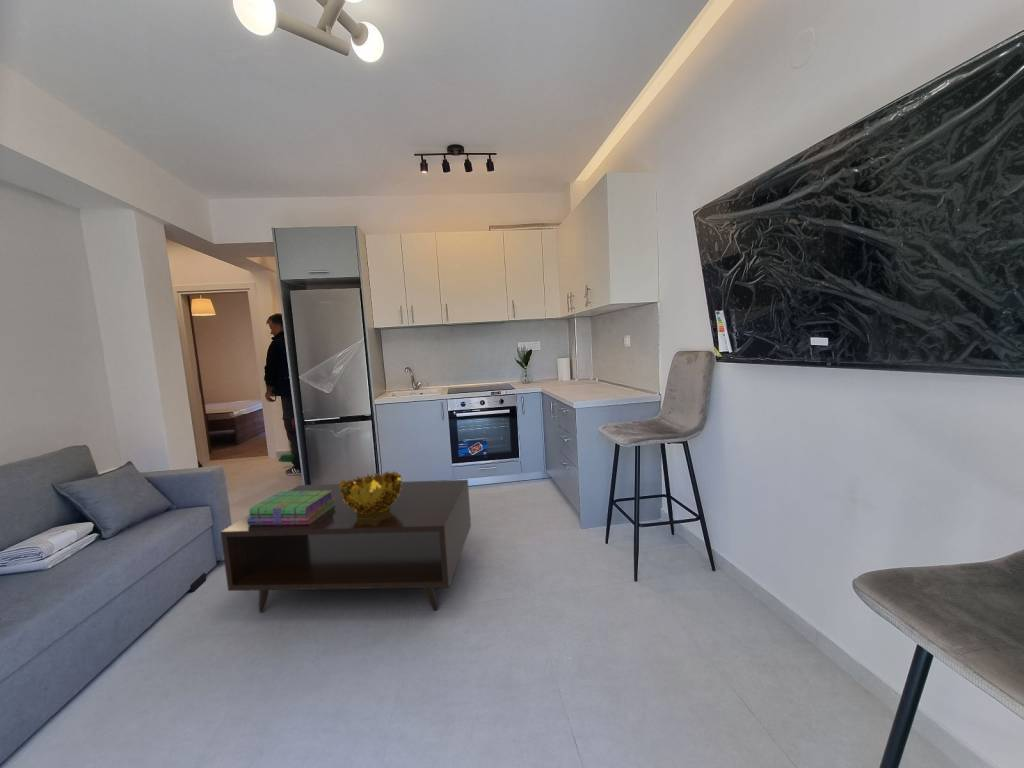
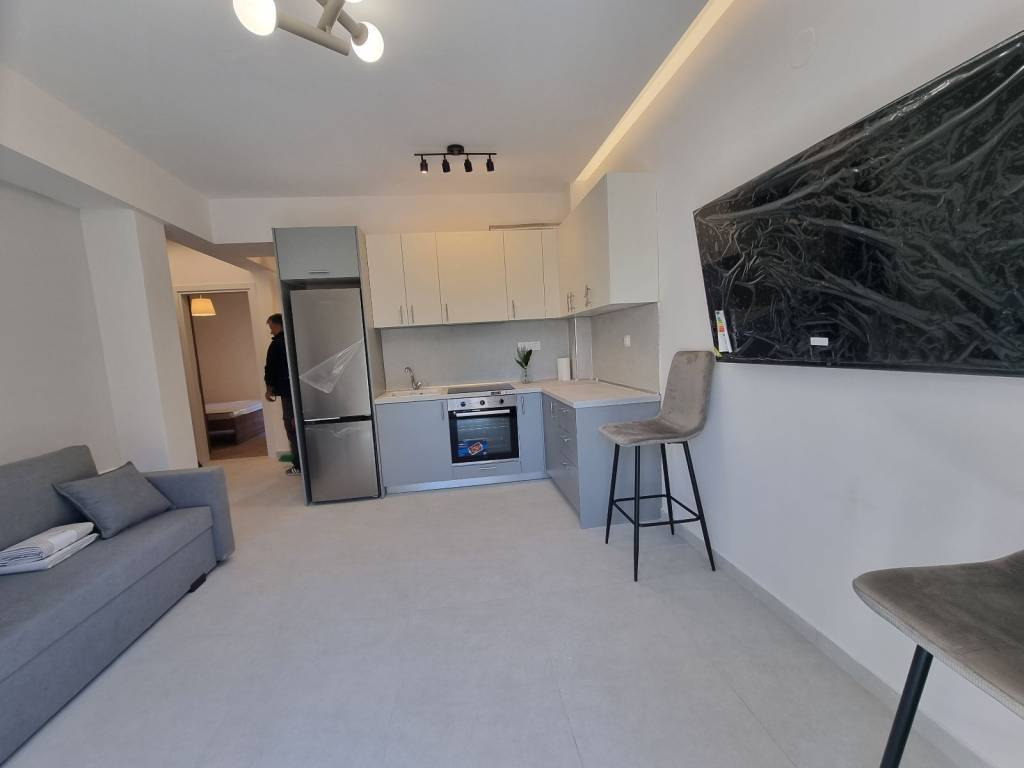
- coffee table (363, 542)
- stack of books (293, 506)
- decorative bowl (372, 494)
